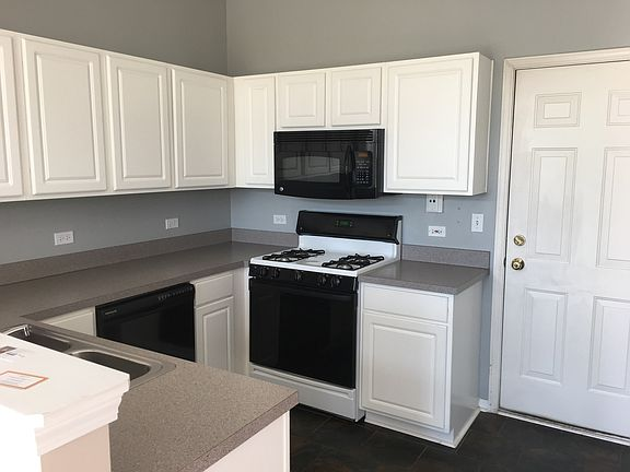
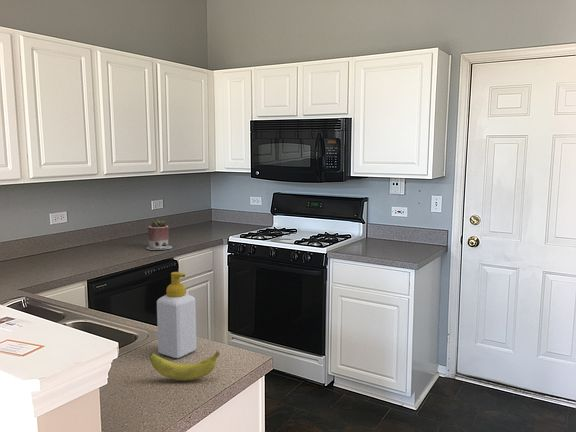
+ soap bottle (176, 312)
+ banana (185, 365)
+ succulent planter (159, 234)
